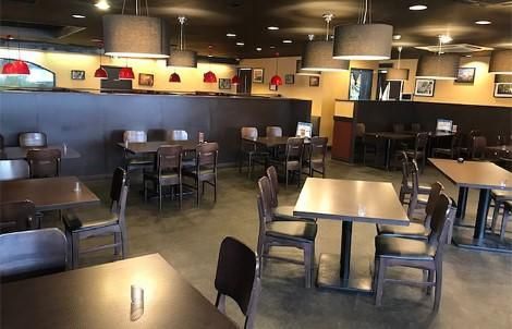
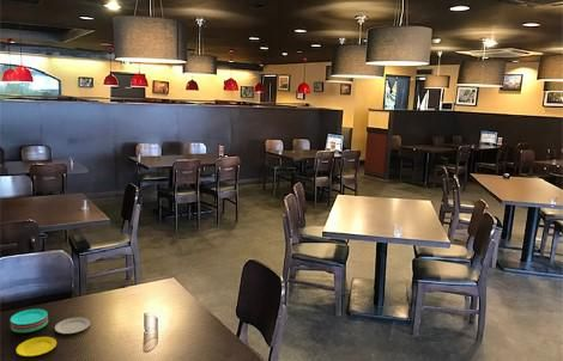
+ plate (55, 326)
